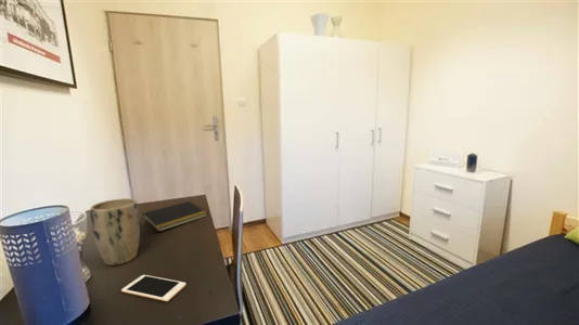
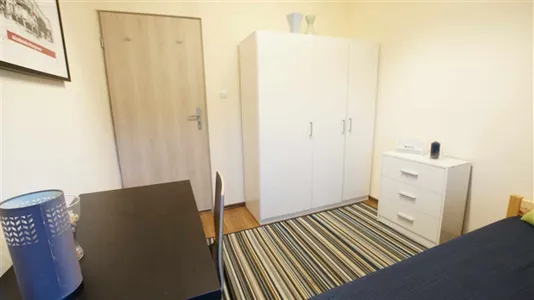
- notepad (176, 214)
- cell phone (154, 287)
- plant pot (117, 231)
